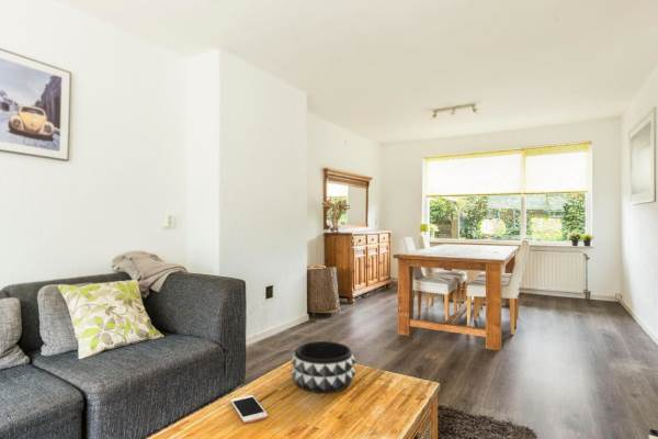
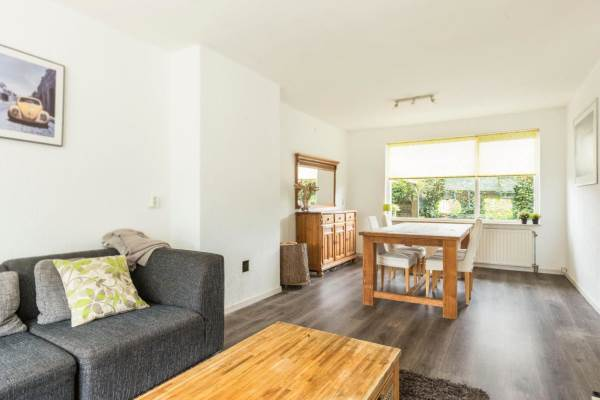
- decorative bowl (322, 364)
- cell phone (248, 407)
